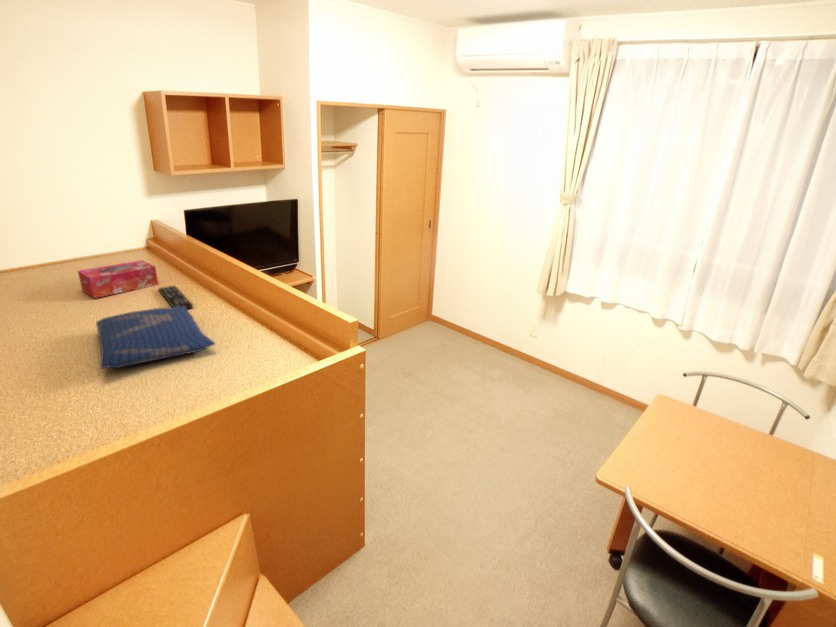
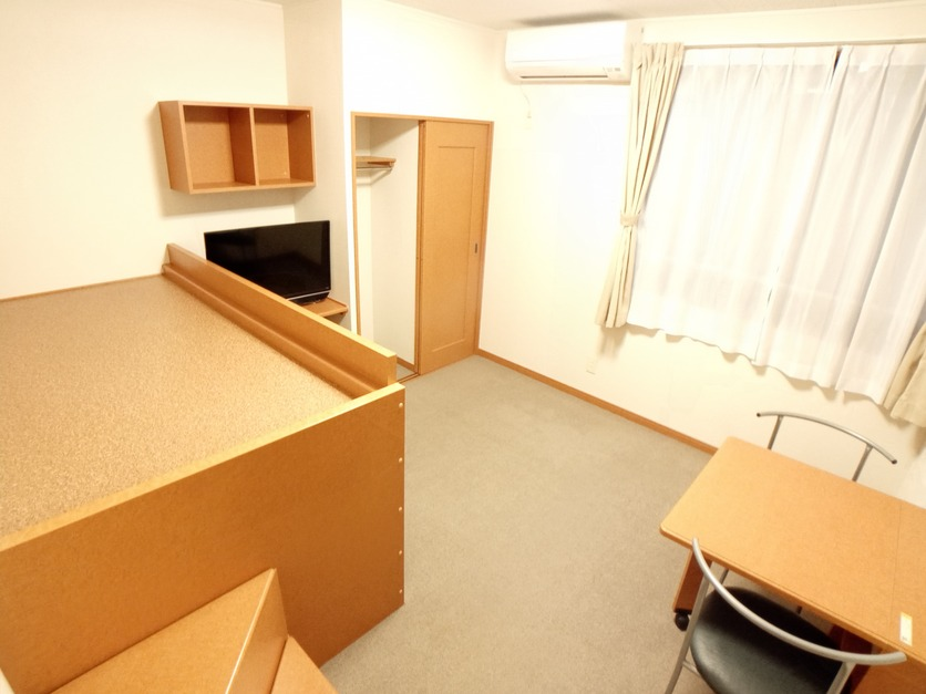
- remote control (175, 297)
- tissue box (119, 278)
- cushion (153, 332)
